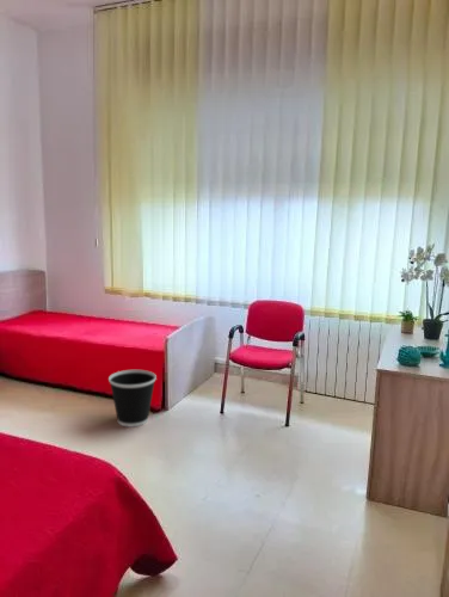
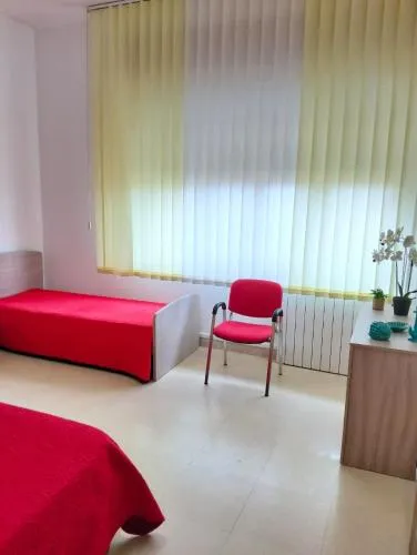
- wastebasket (133, 399)
